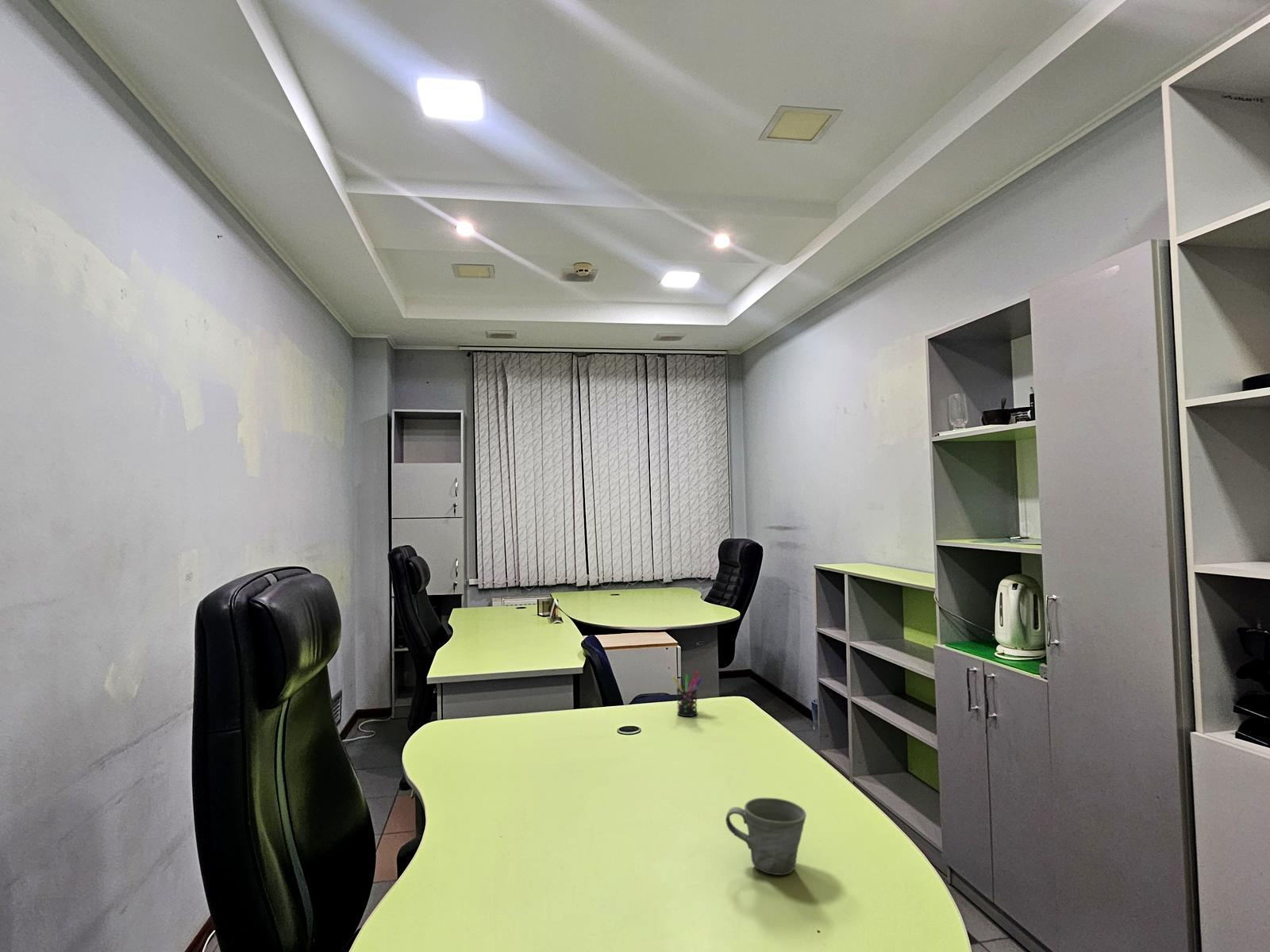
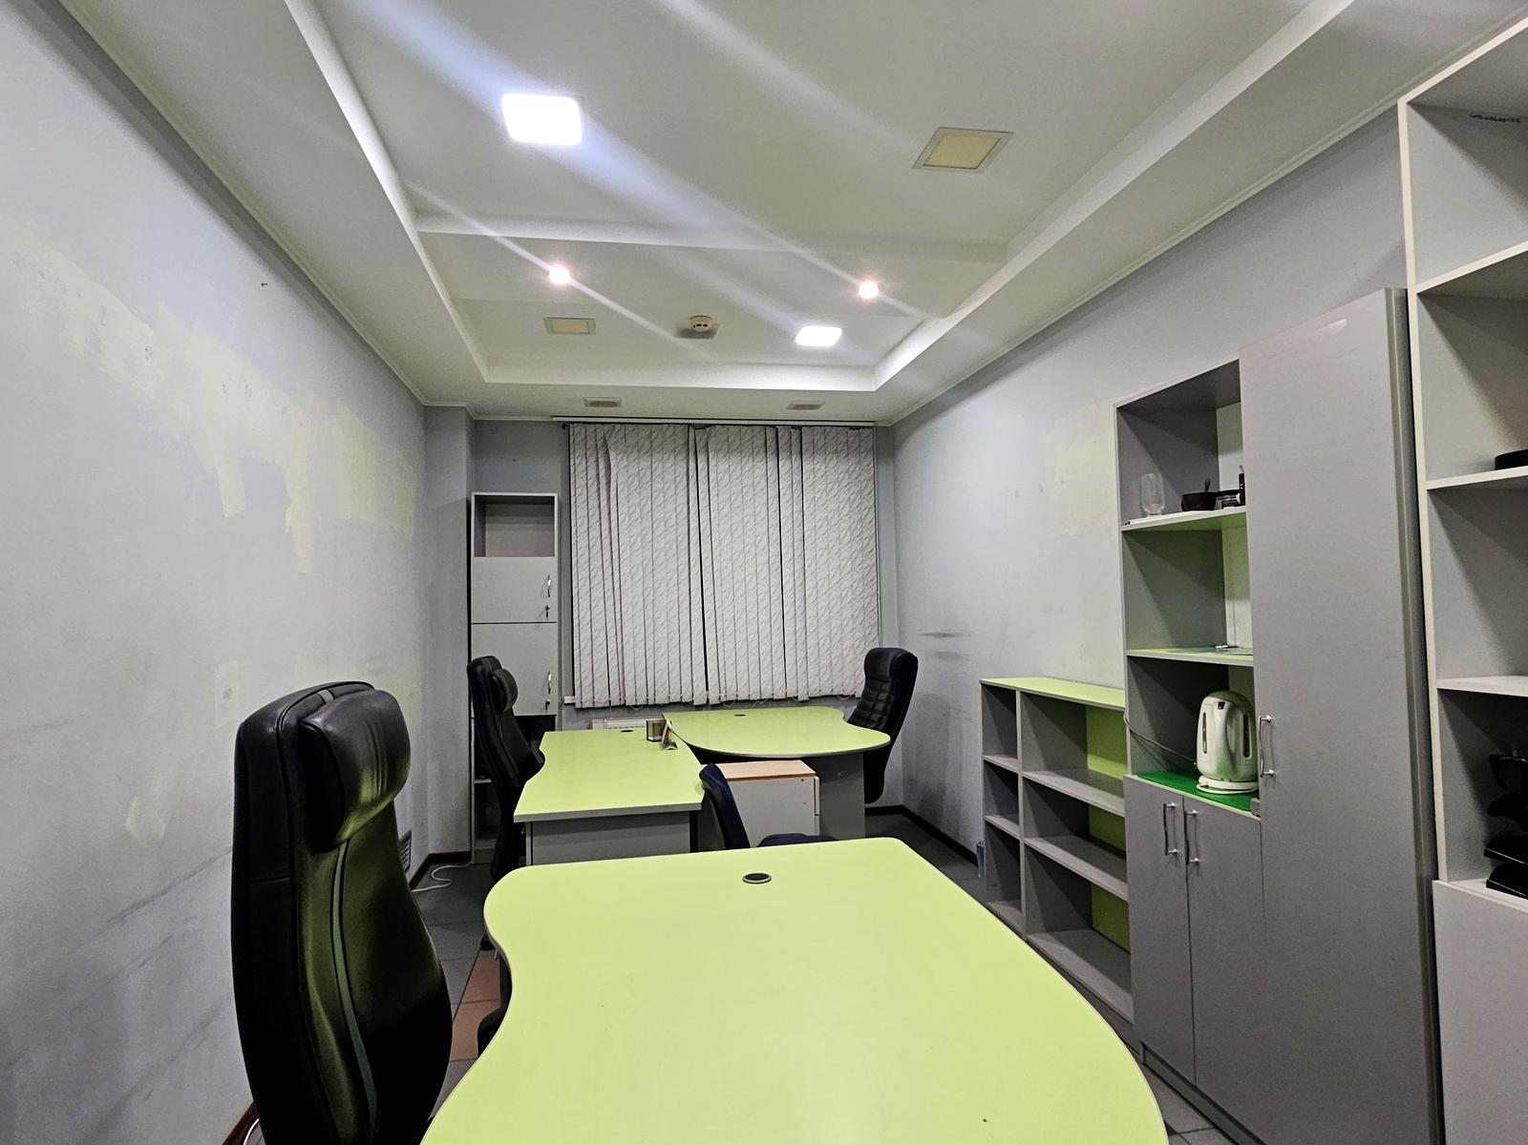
- pen holder (687, 692)
- mug (769, 835)
